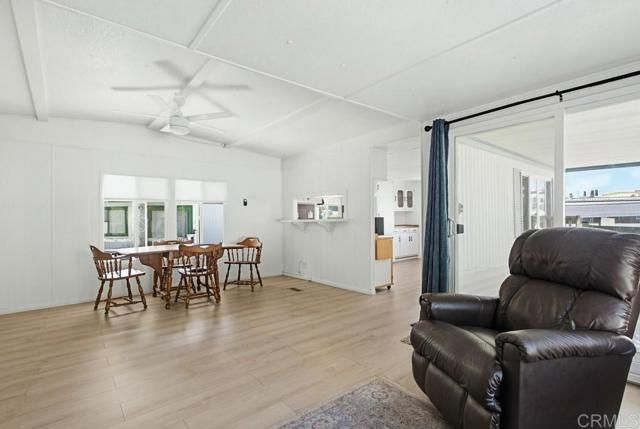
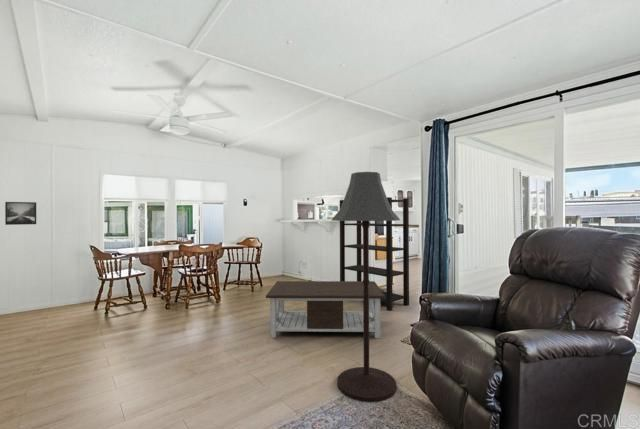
+ floor lamp (366, 279)
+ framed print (21, 213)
+ coffee table (325, 307)
+ bookshelf (372, 249)
